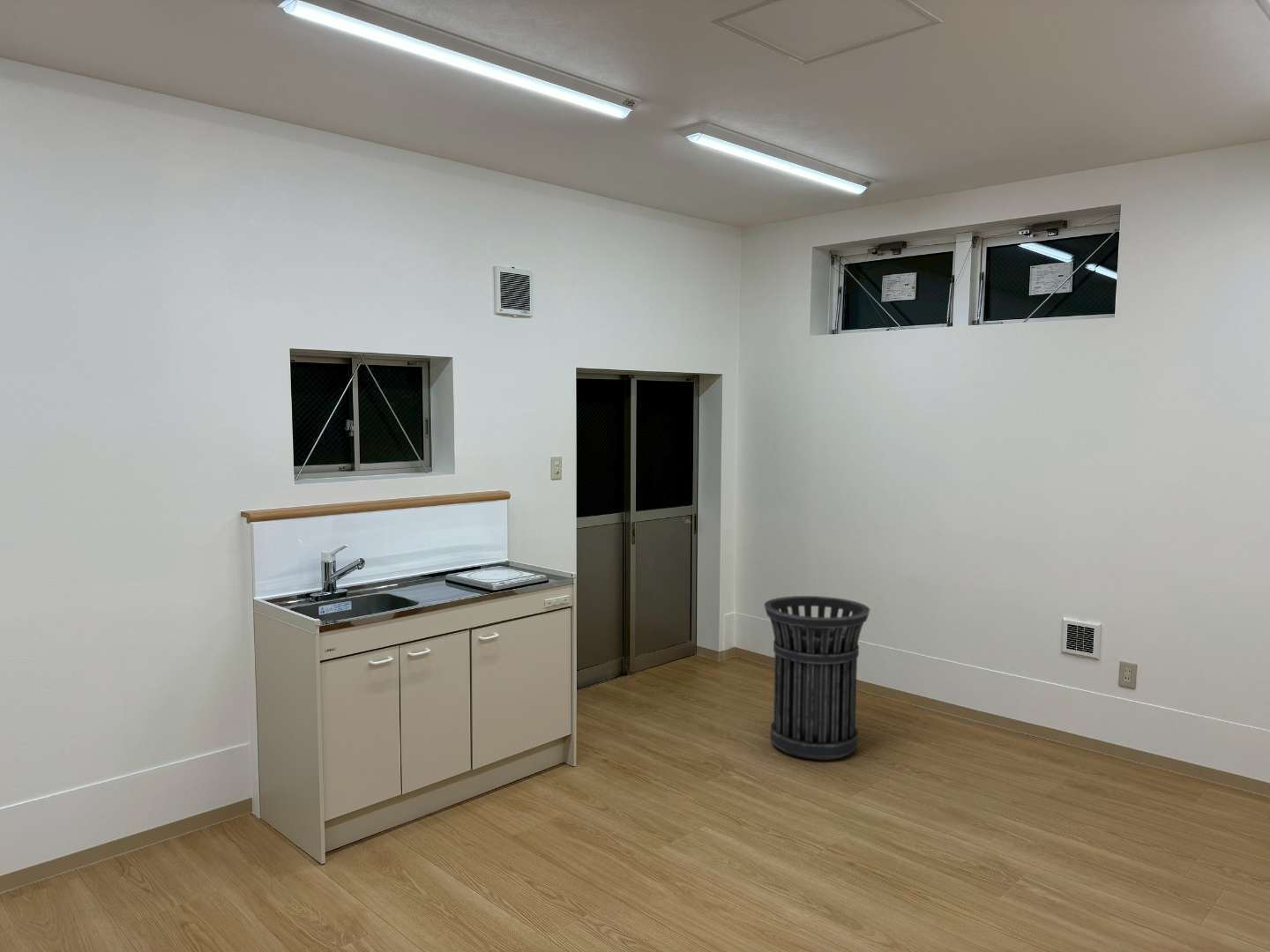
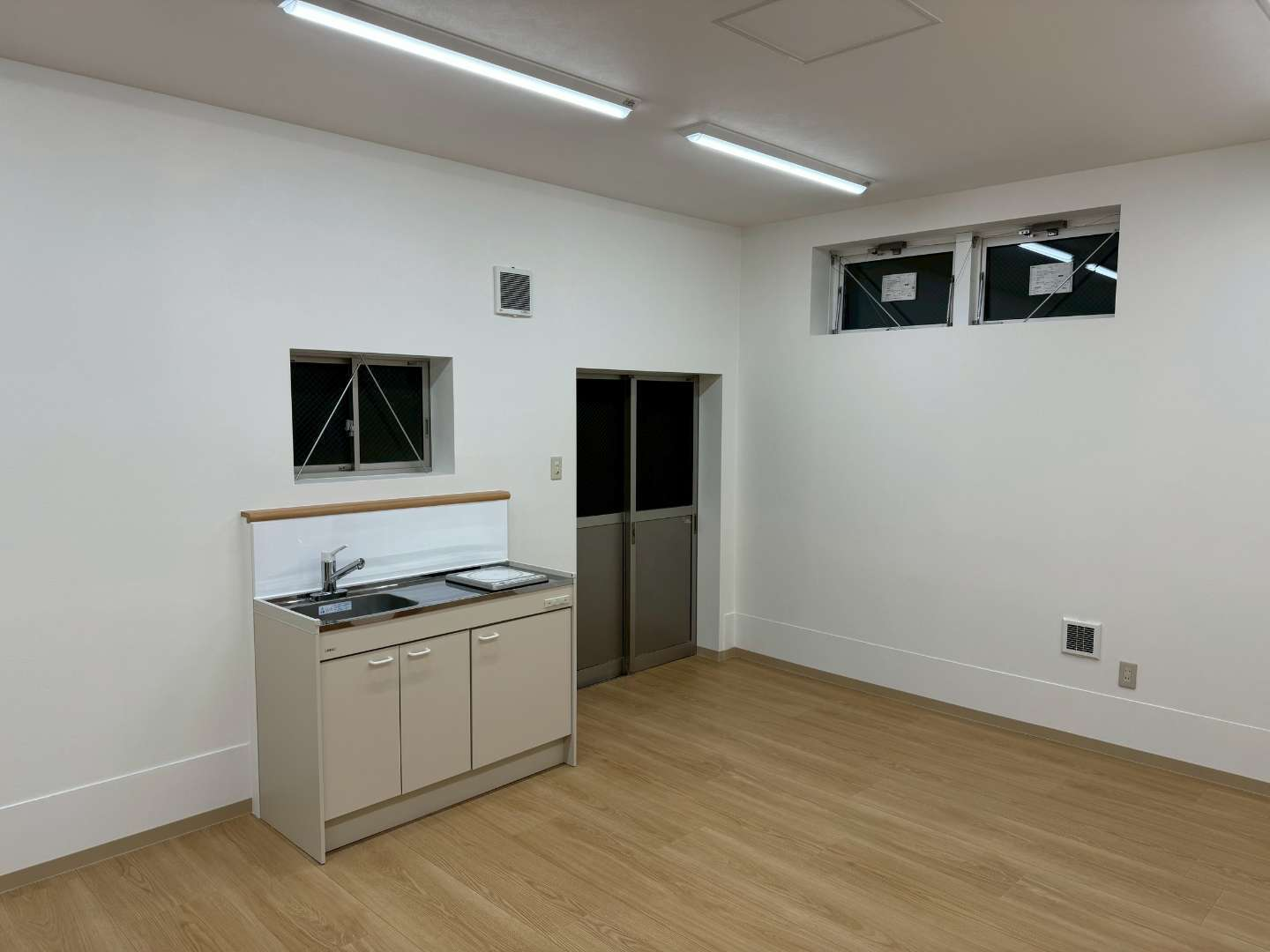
- trash can (815, 676)
